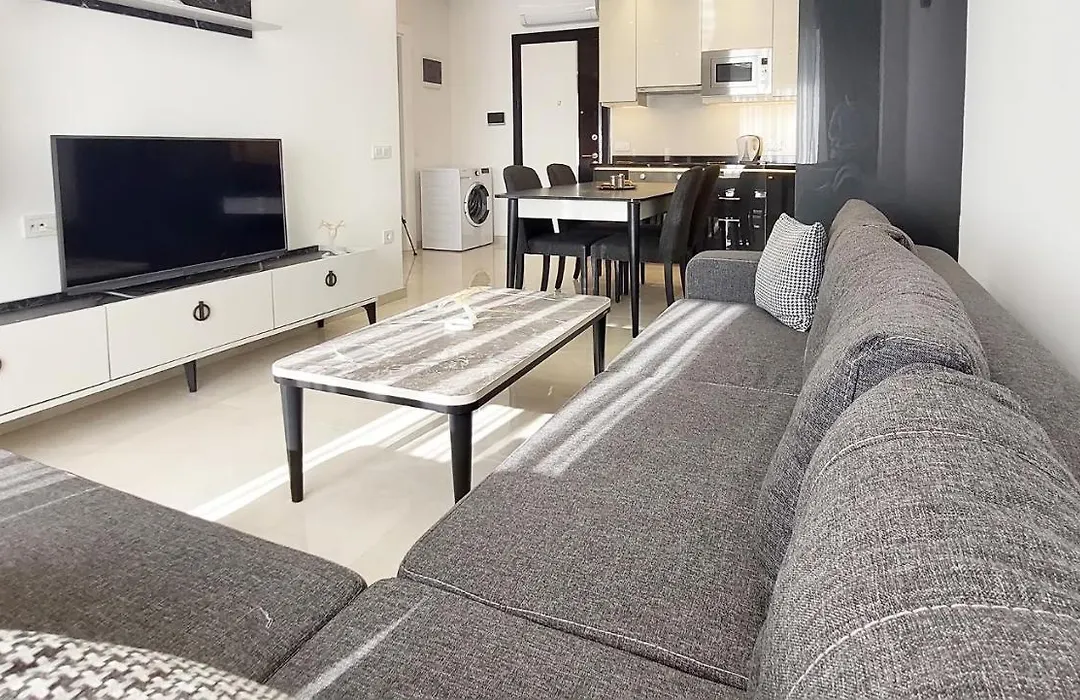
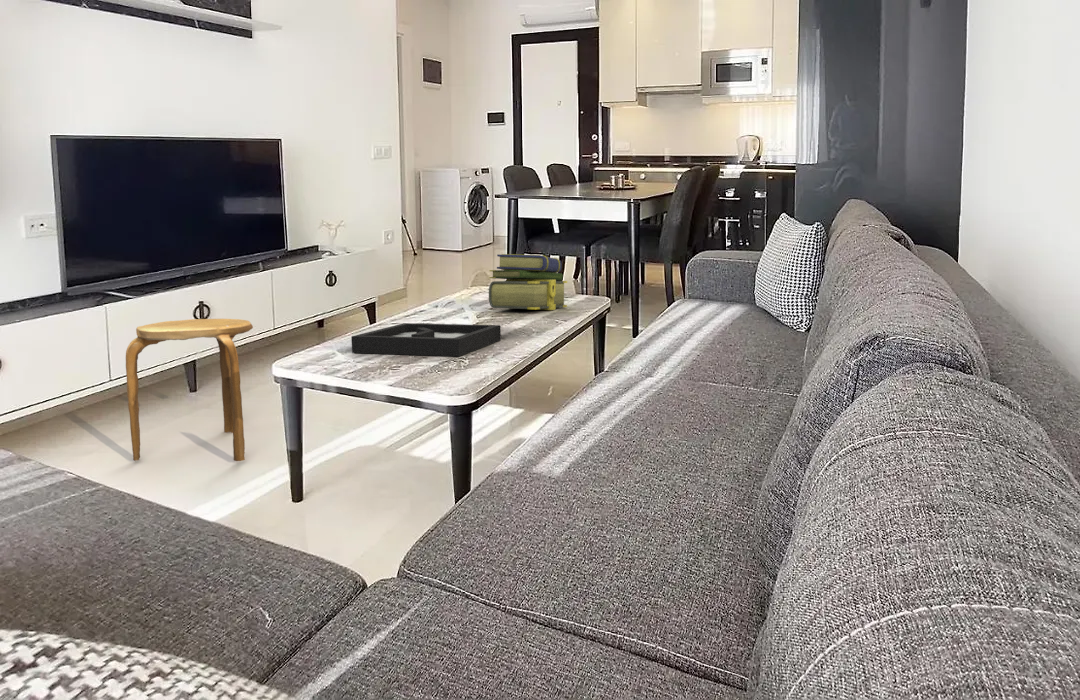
+ stack of books (528, 281)
+ decorative tray (429, 338)
+ stool (222, 387)
